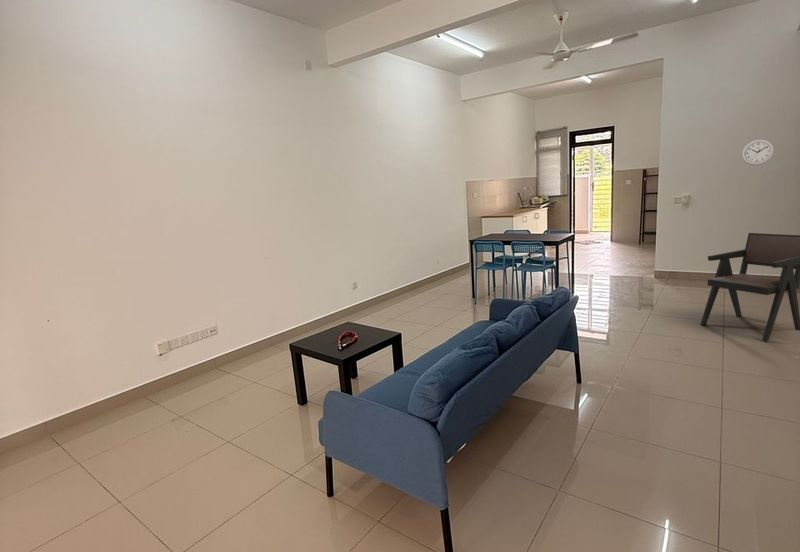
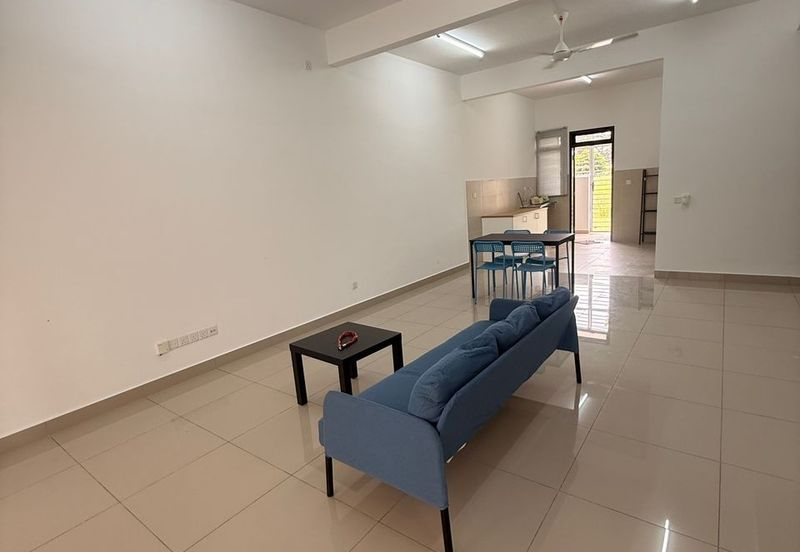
- armchair (755, 282)
- wall clock (757, 152)
